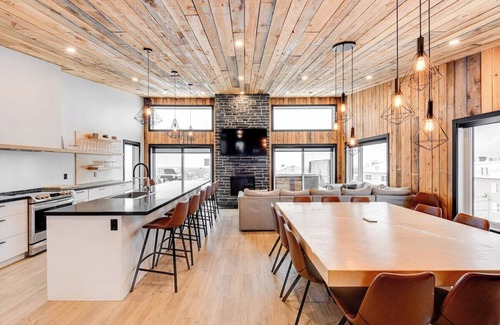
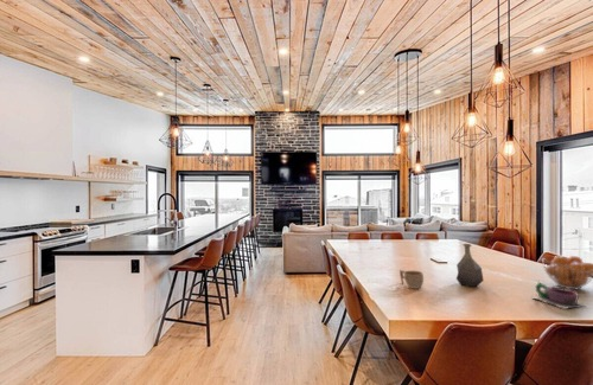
+ cup and saucer (557, 293)
+ vase (467, 264)
+ cup (410, 278)
+ fruit basket (568, 271)
